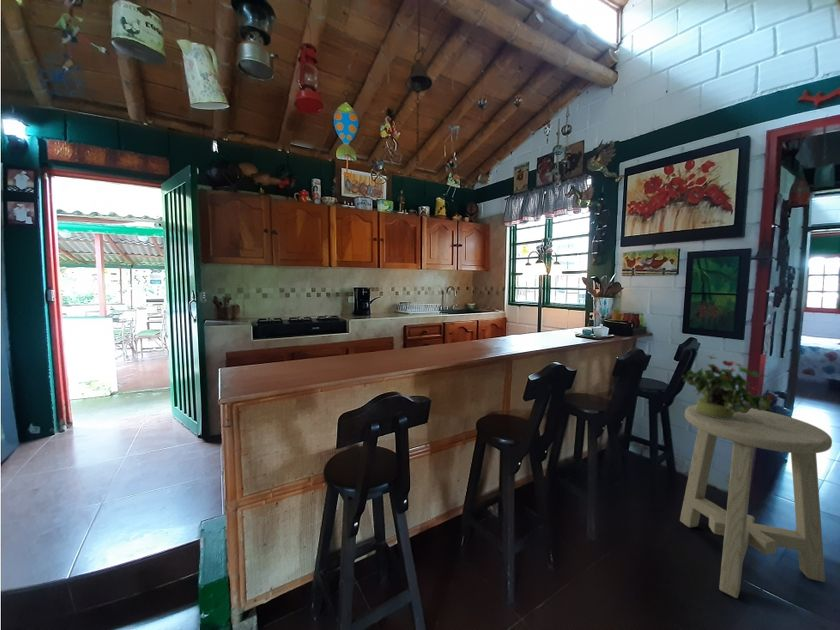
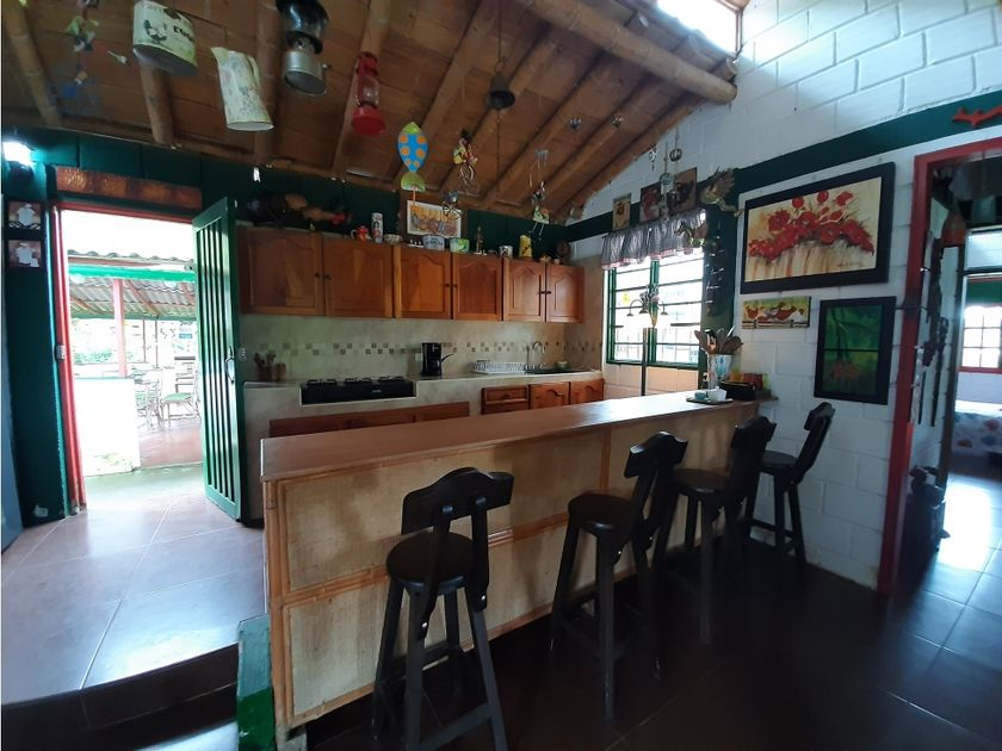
- potted plant (724, 385)
- stool (739, 488)
